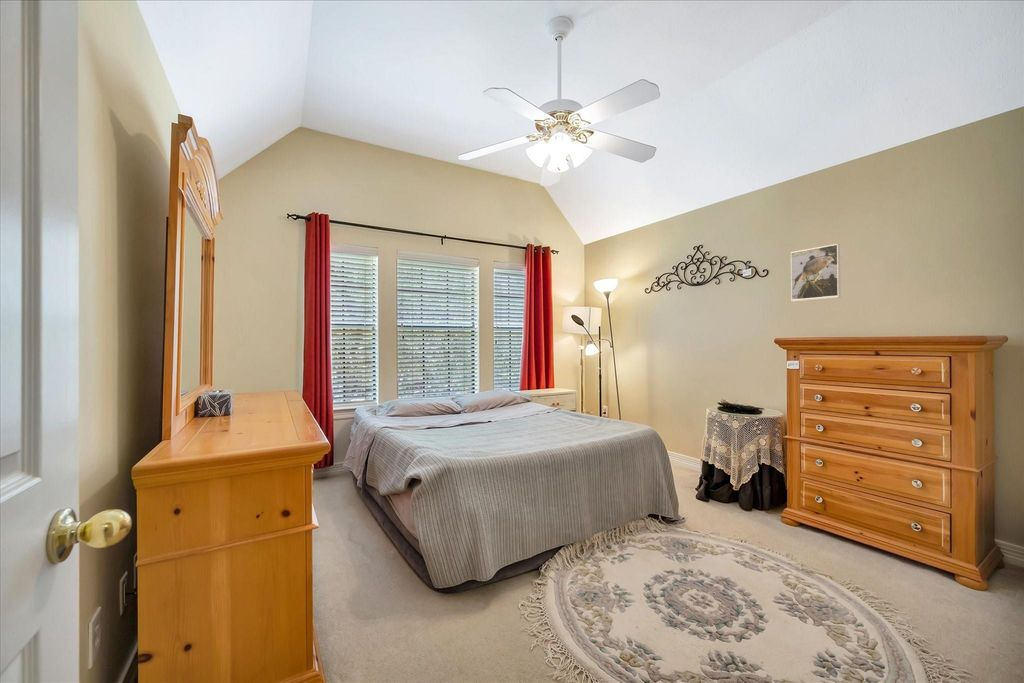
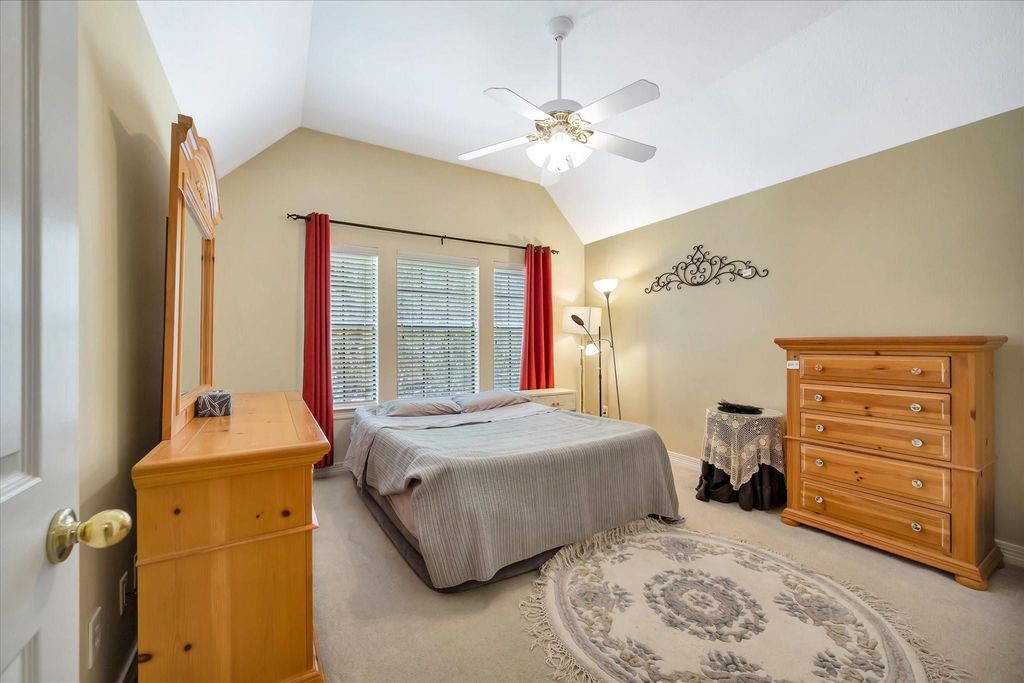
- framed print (814, 273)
